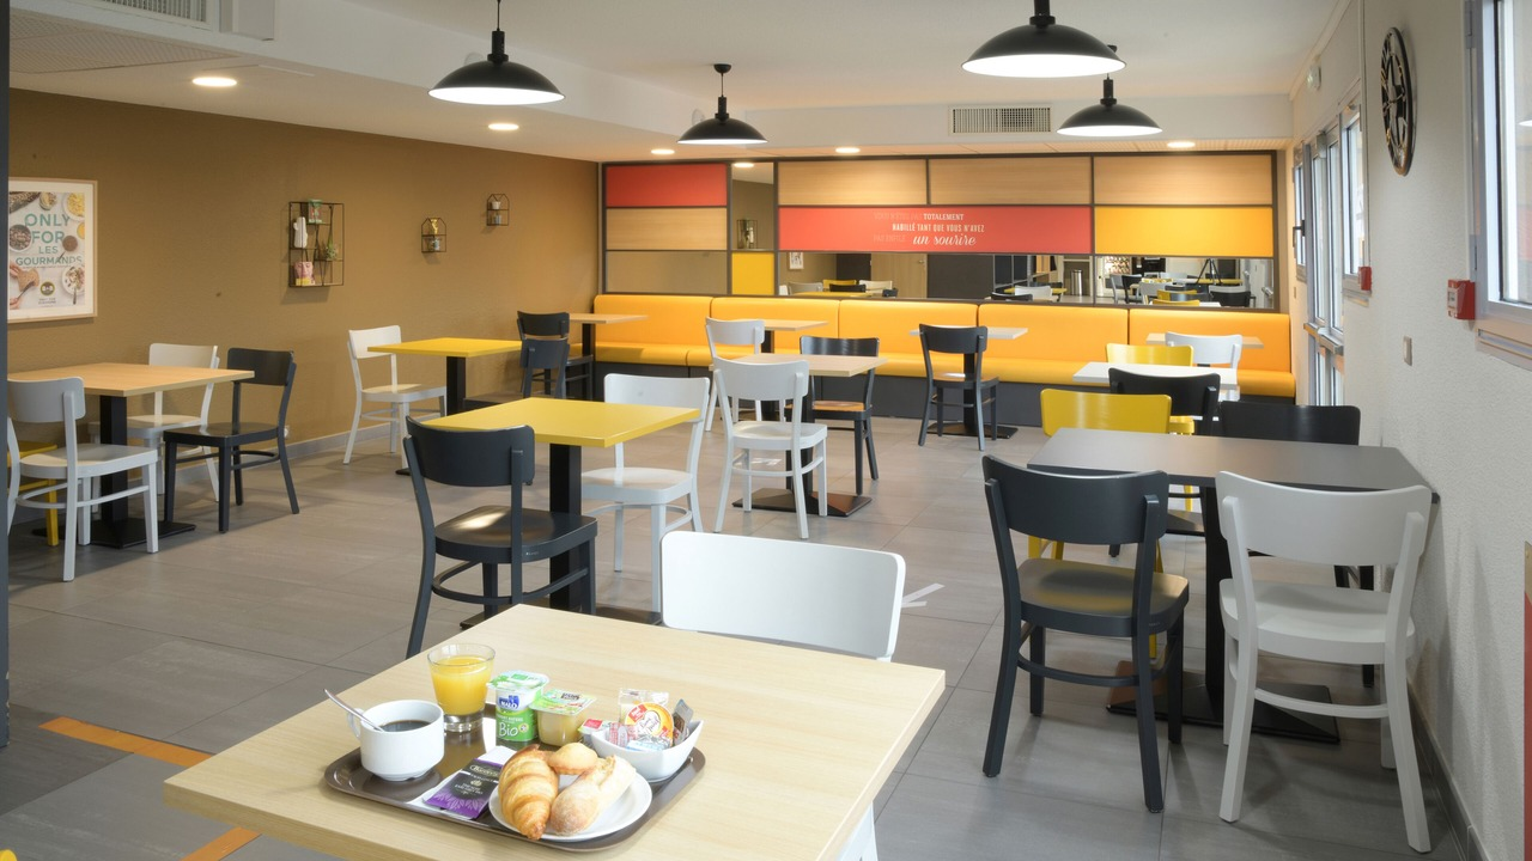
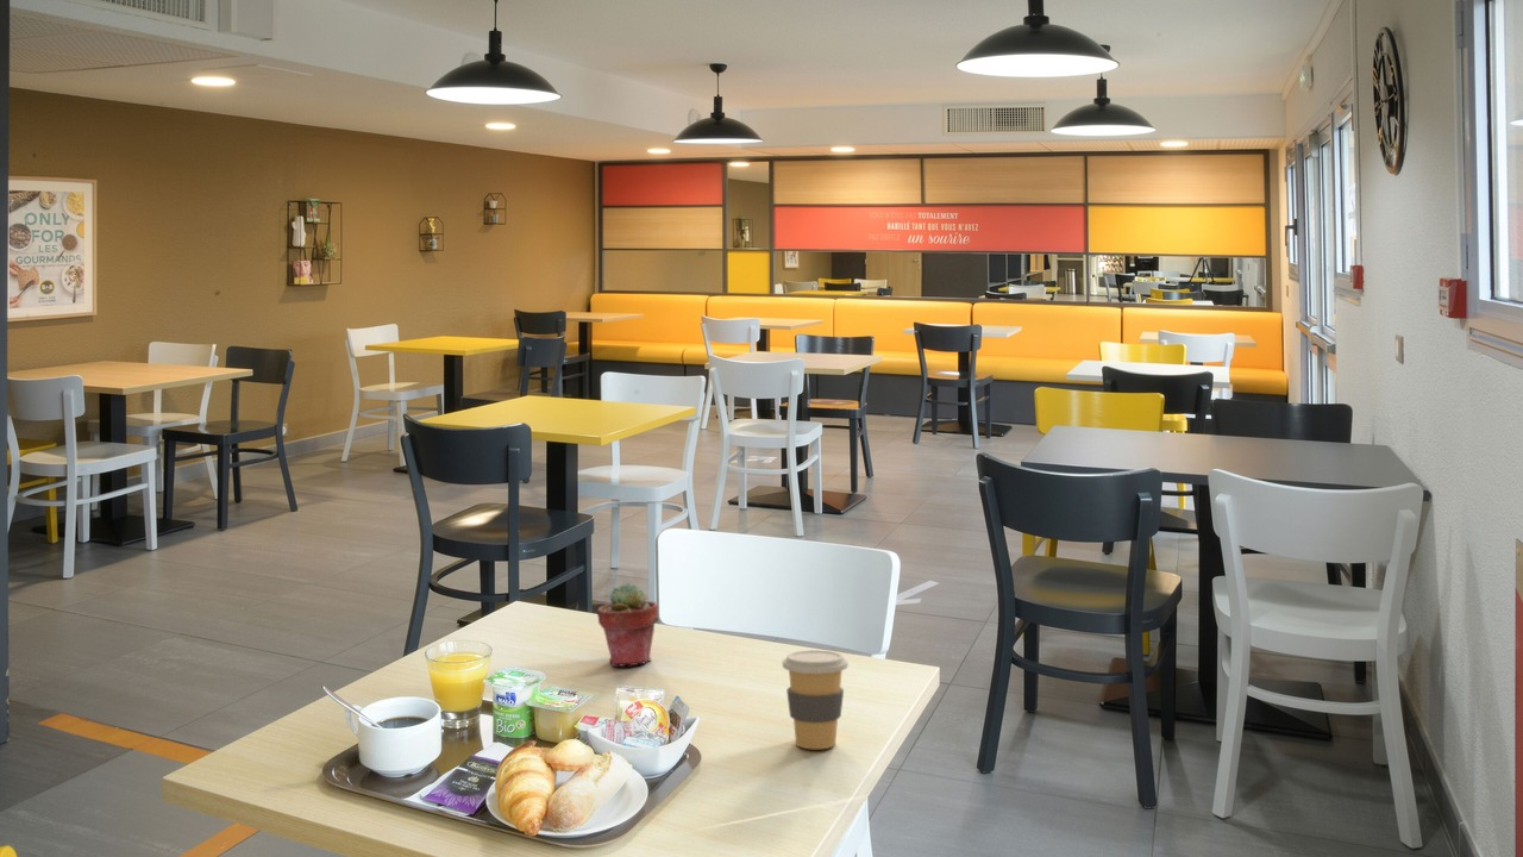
+ potted succulent (628, 621)
+ coffee cup (815, 699)
